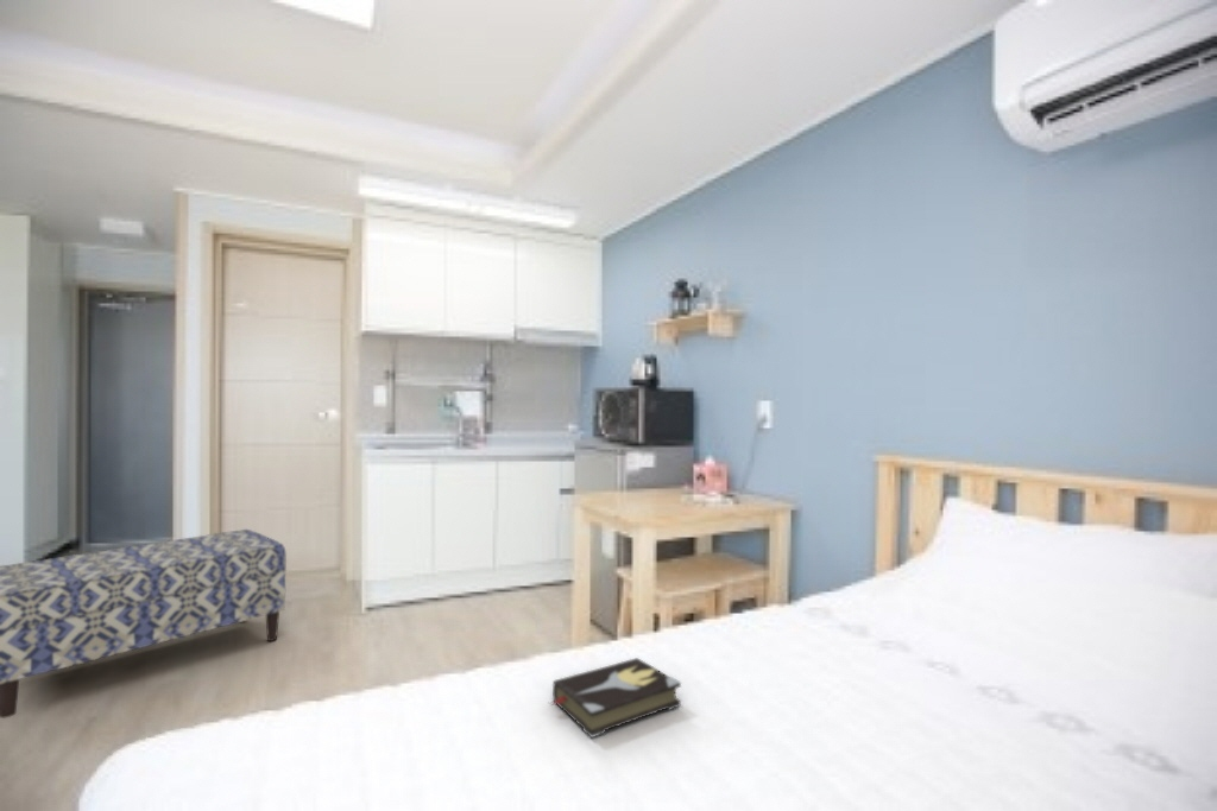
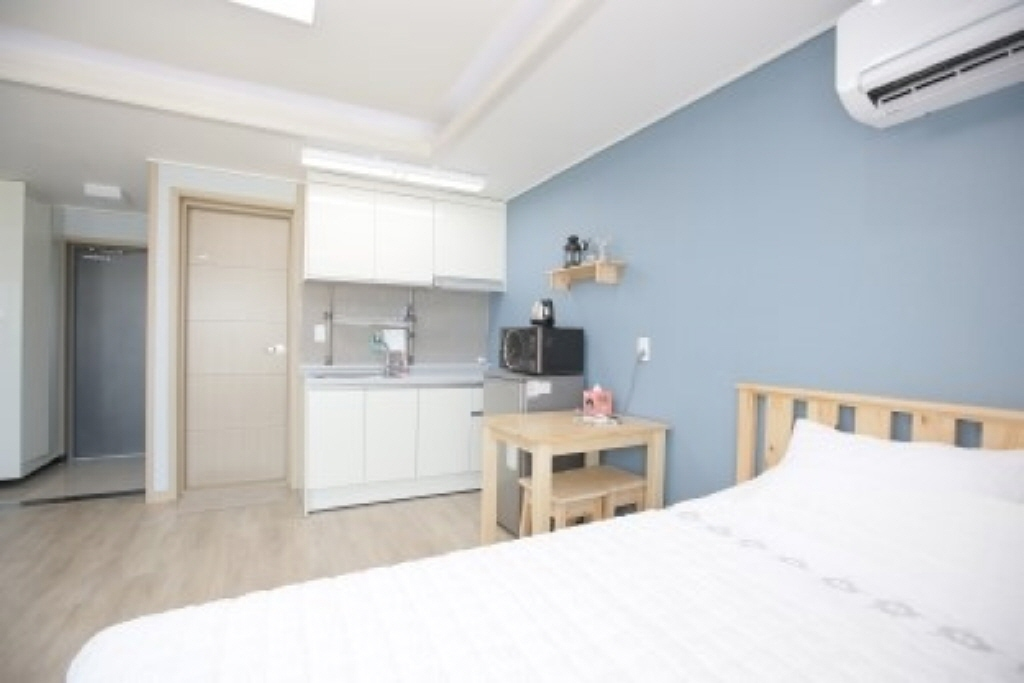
- hardback book (616, 690)
- bench (146, 607)
